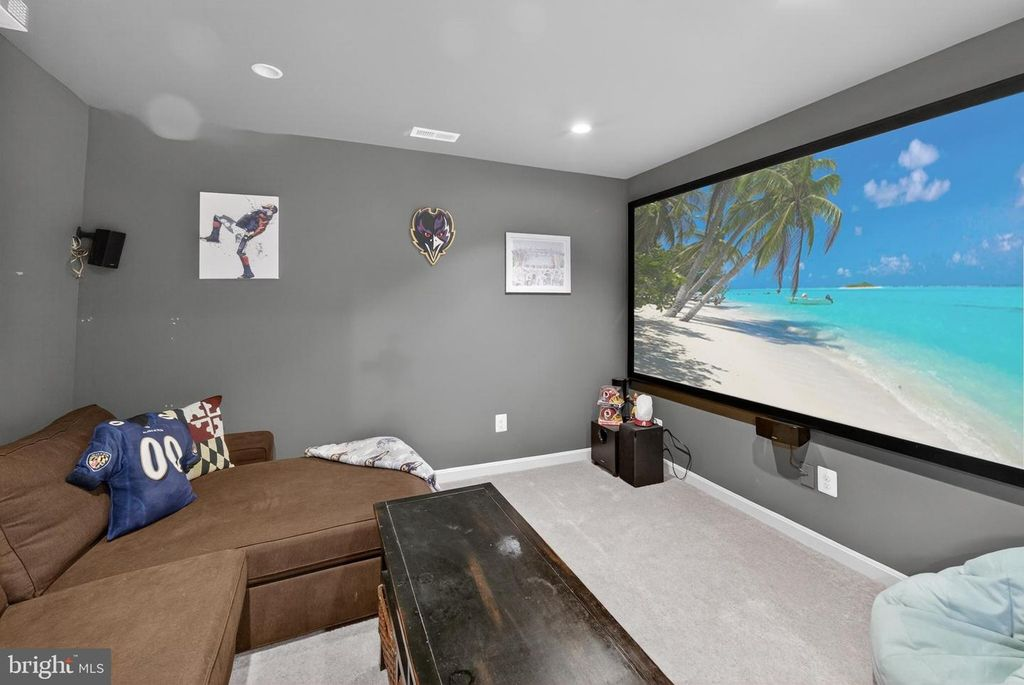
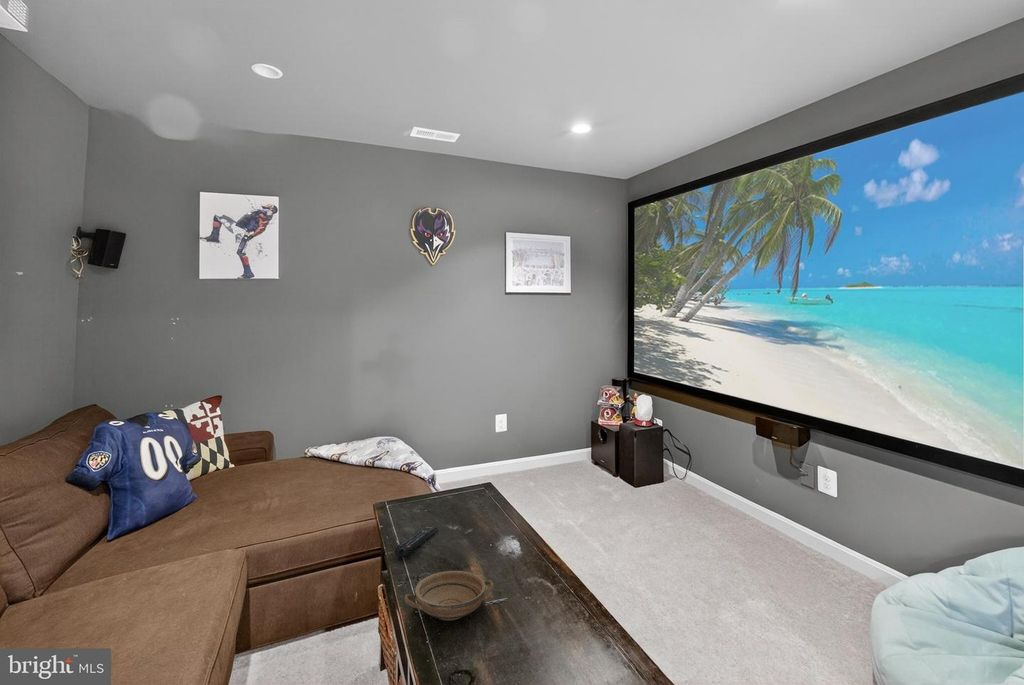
+ remote control (417, 539)
+ bowl (457, 597)
